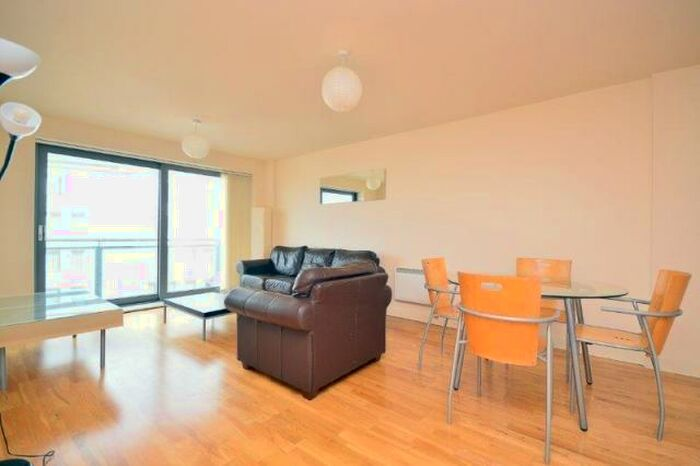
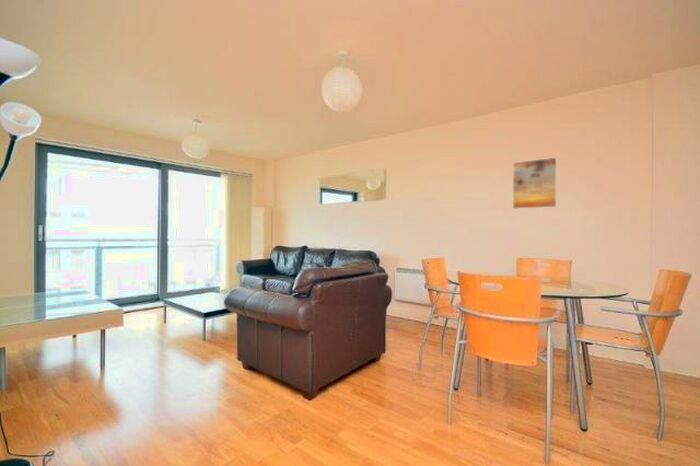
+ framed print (534, 184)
